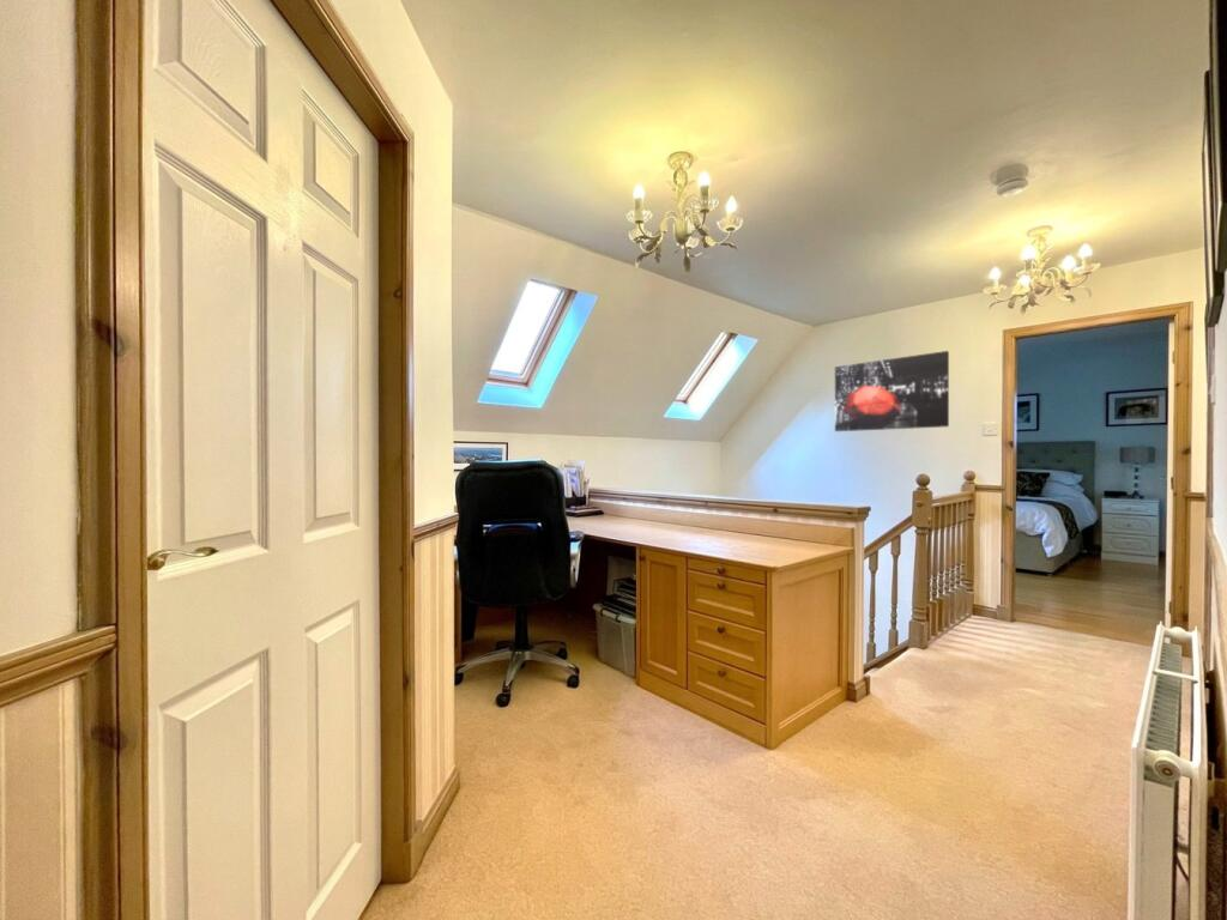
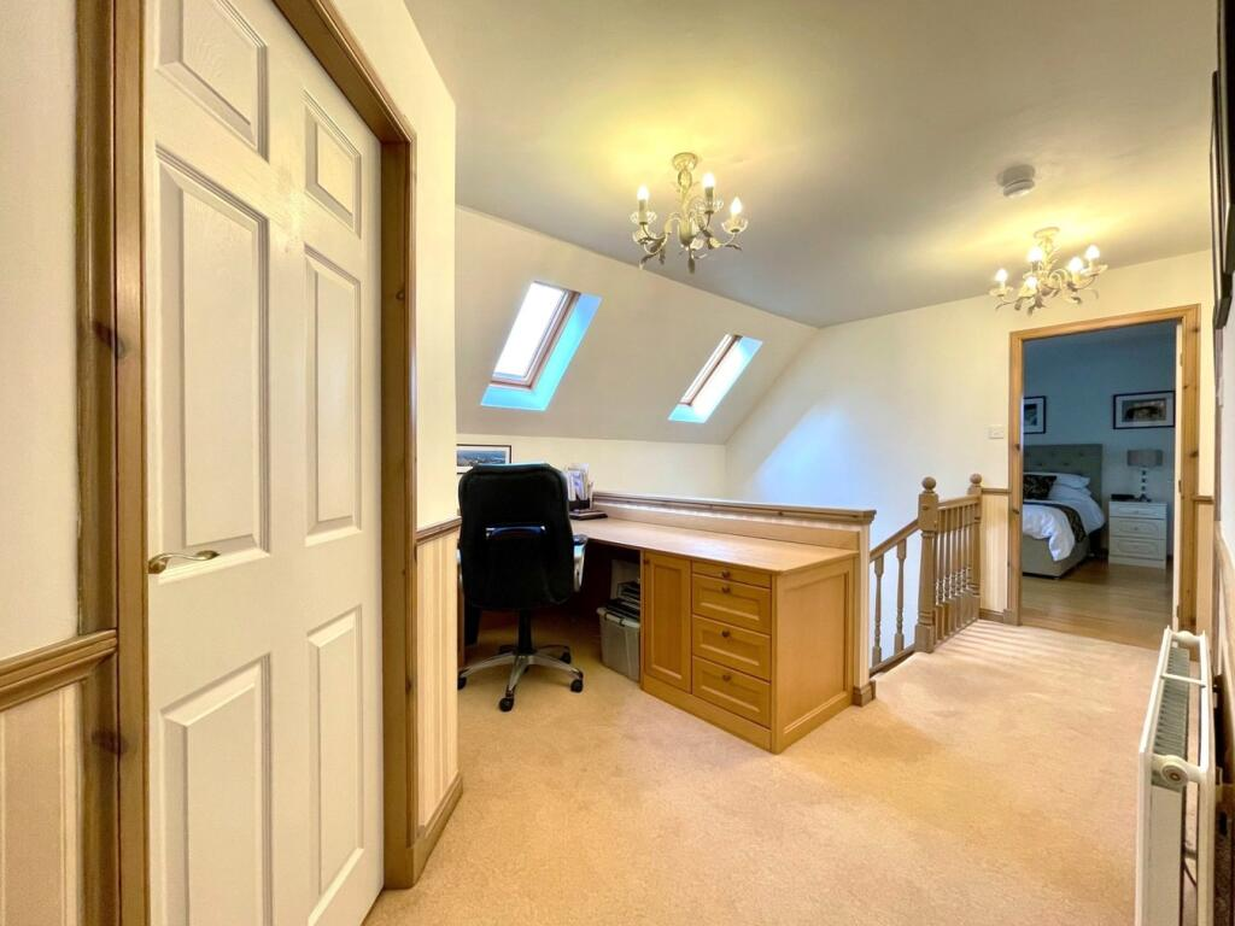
- wall art (887, 394)
